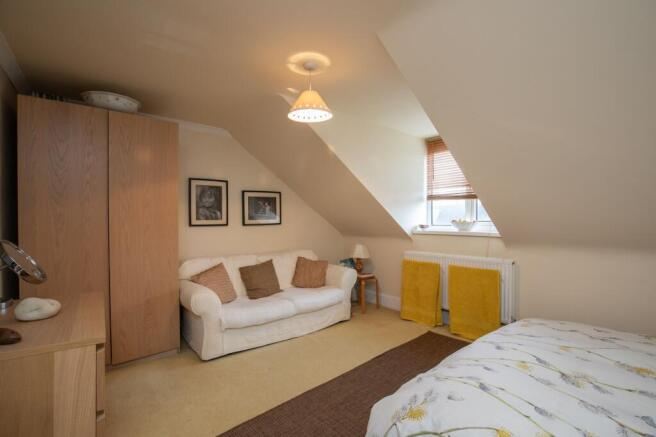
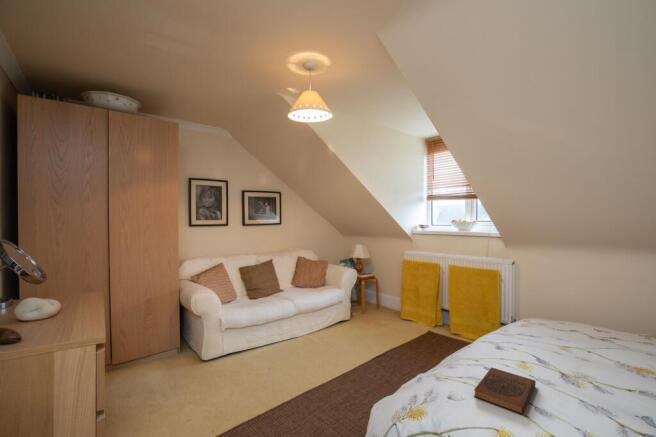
+ book (505, 388)
